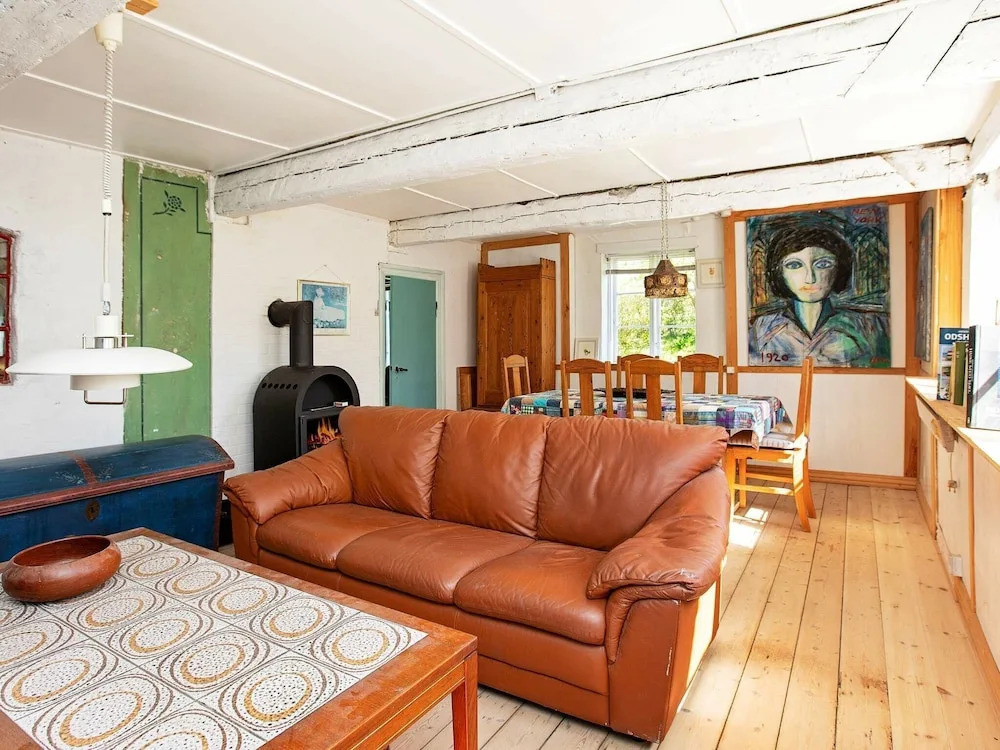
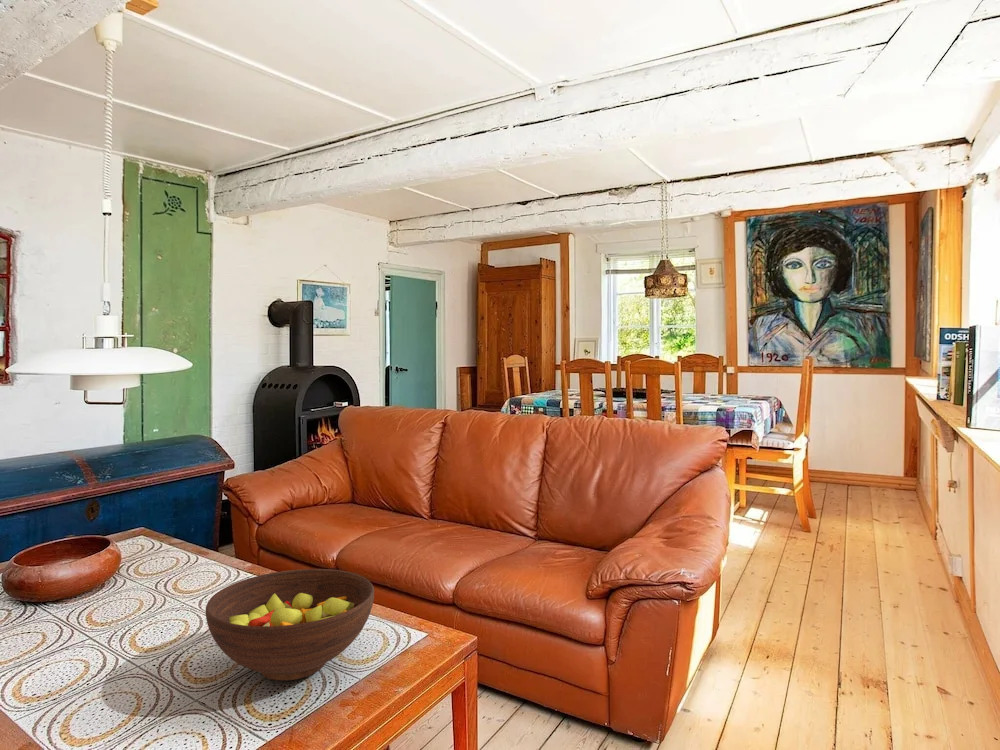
+ fruit bowl (293, 630)
